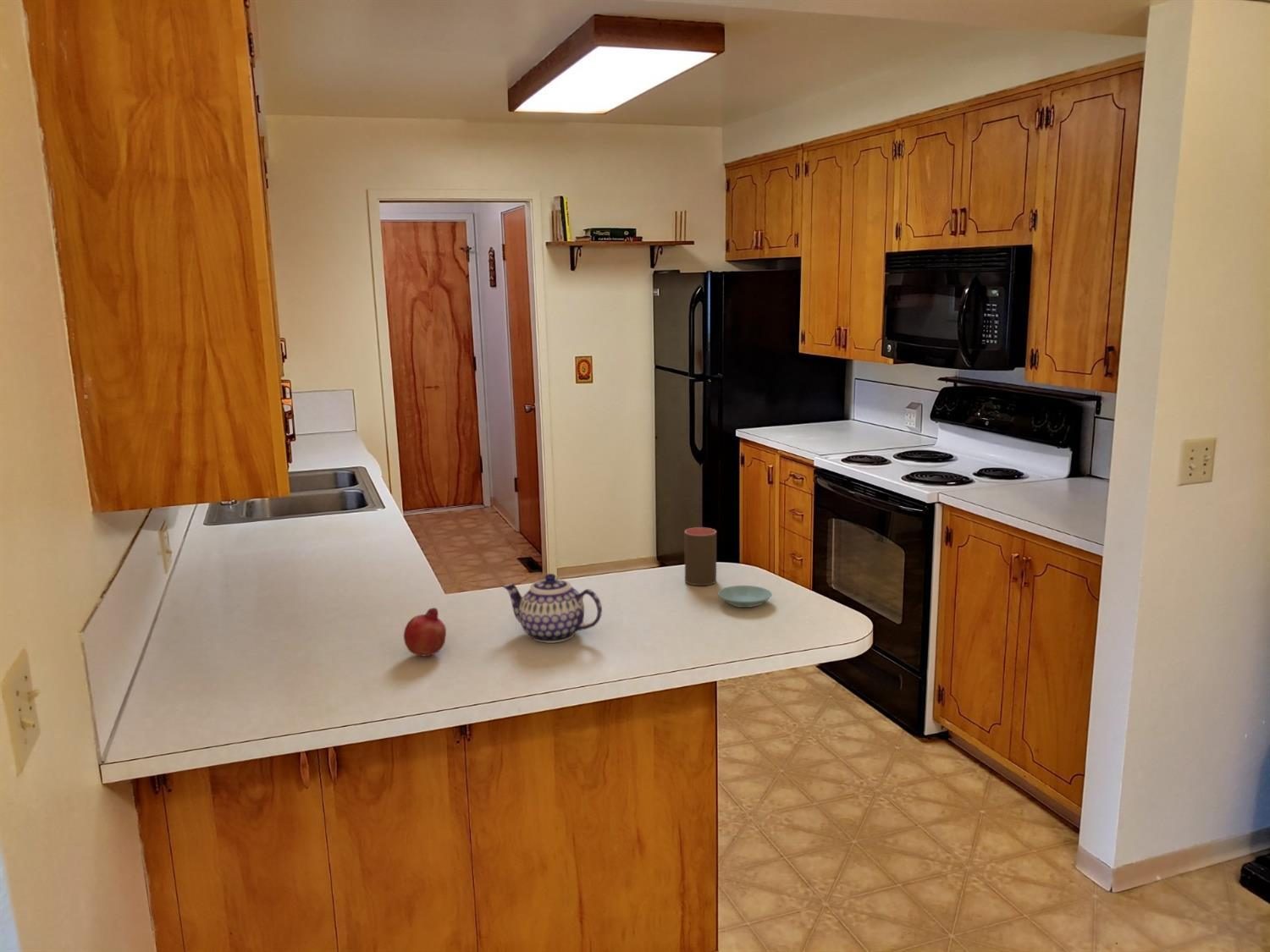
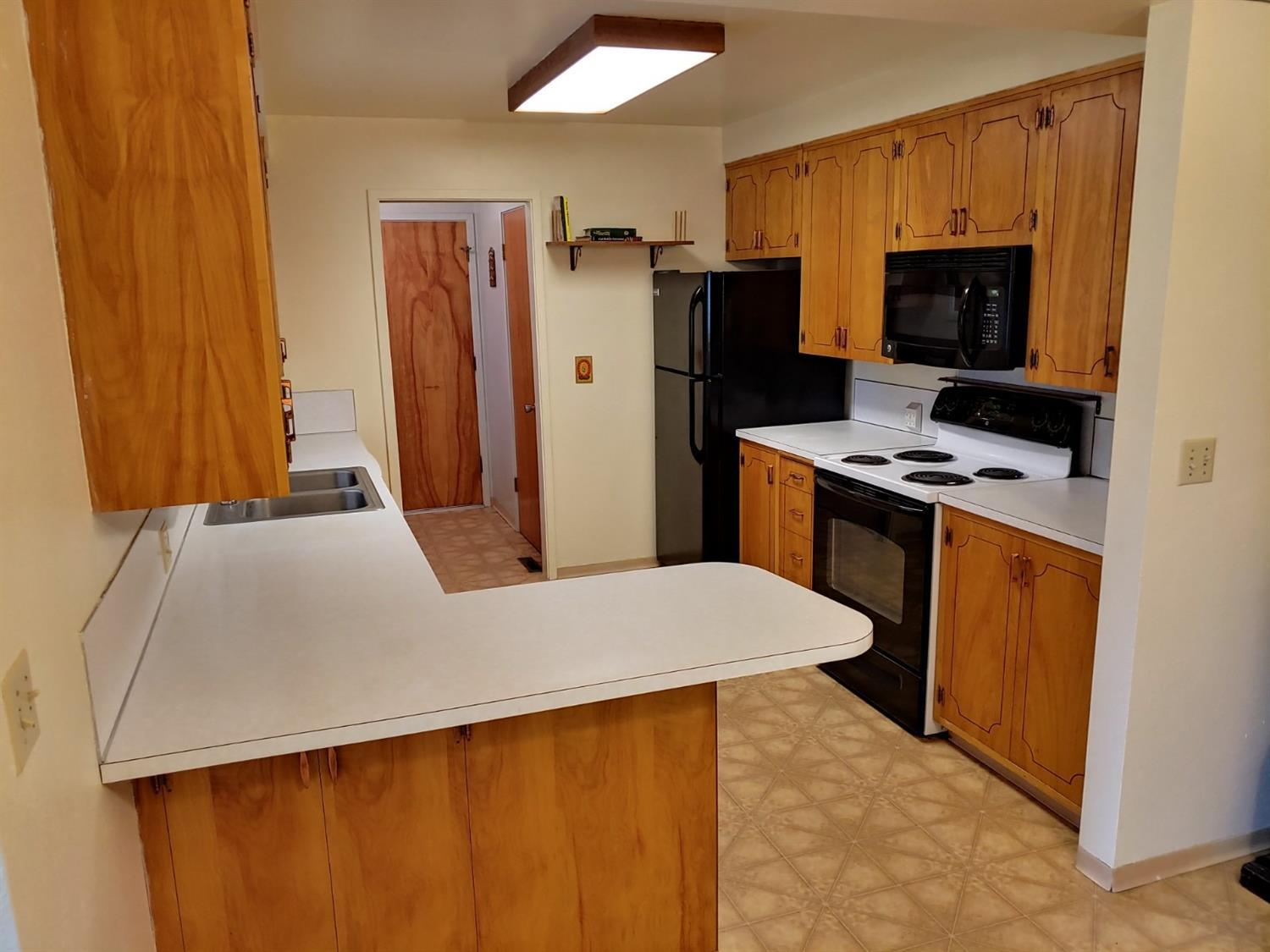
- cup (700, 556)
- saucer (744, 597)
- fruit (424, 631)
- teapot (551, 604)
